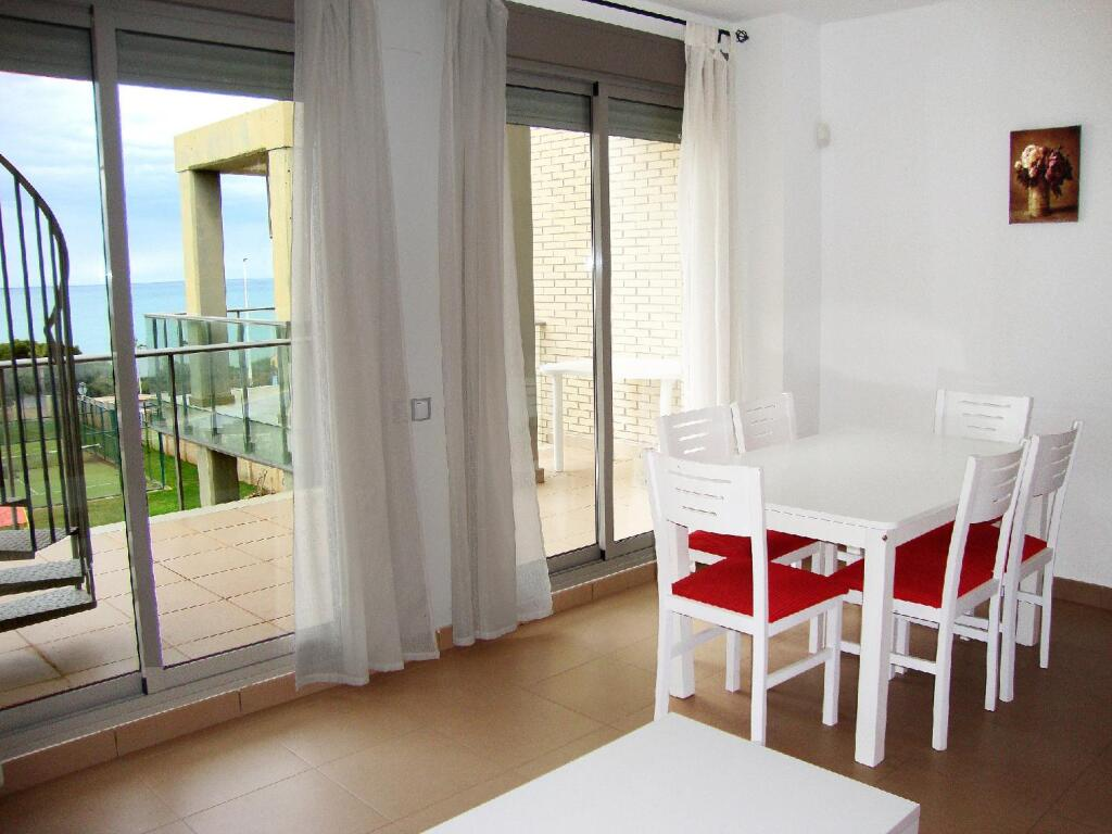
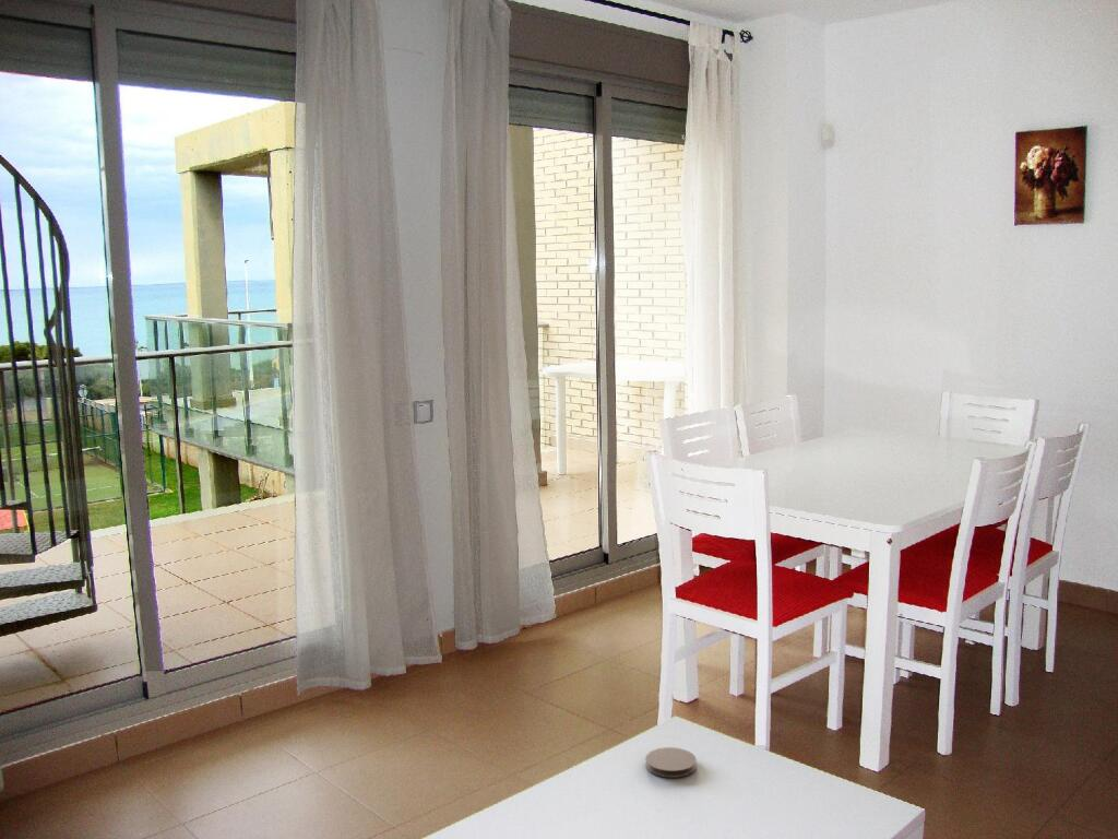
+ coaster (670, 761)
